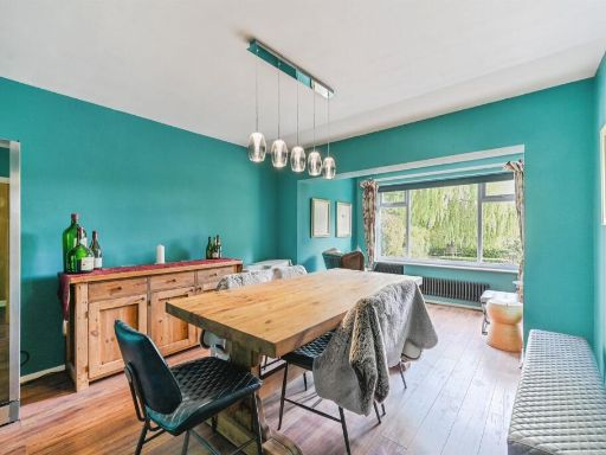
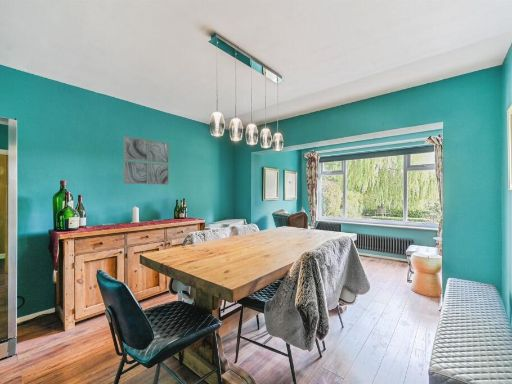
+ wall art (148, 161)
